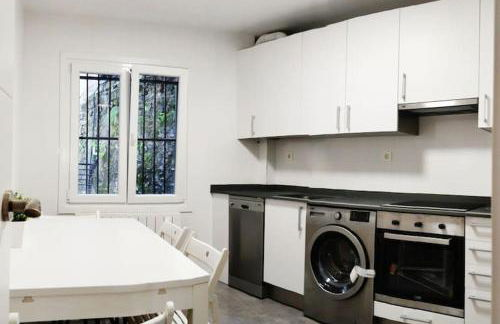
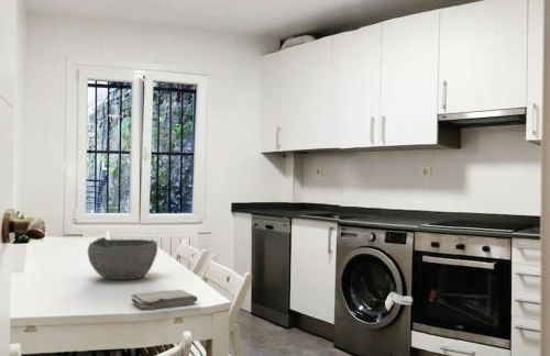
+ bowl (122, 258)
+ washcloth (163, 298)
